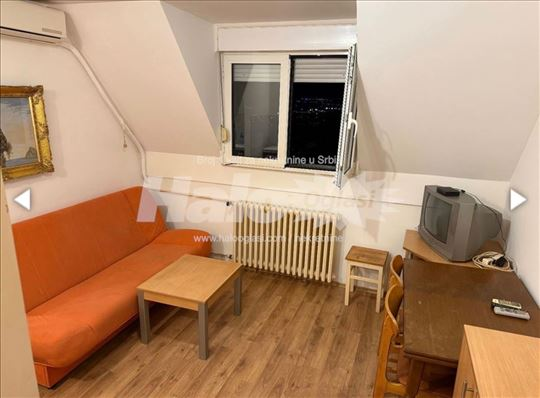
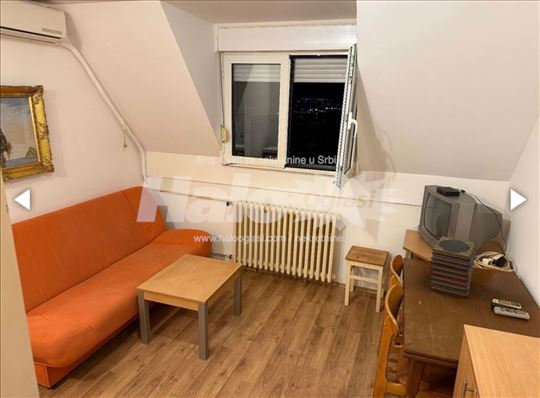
+ book stack (452, 265)
